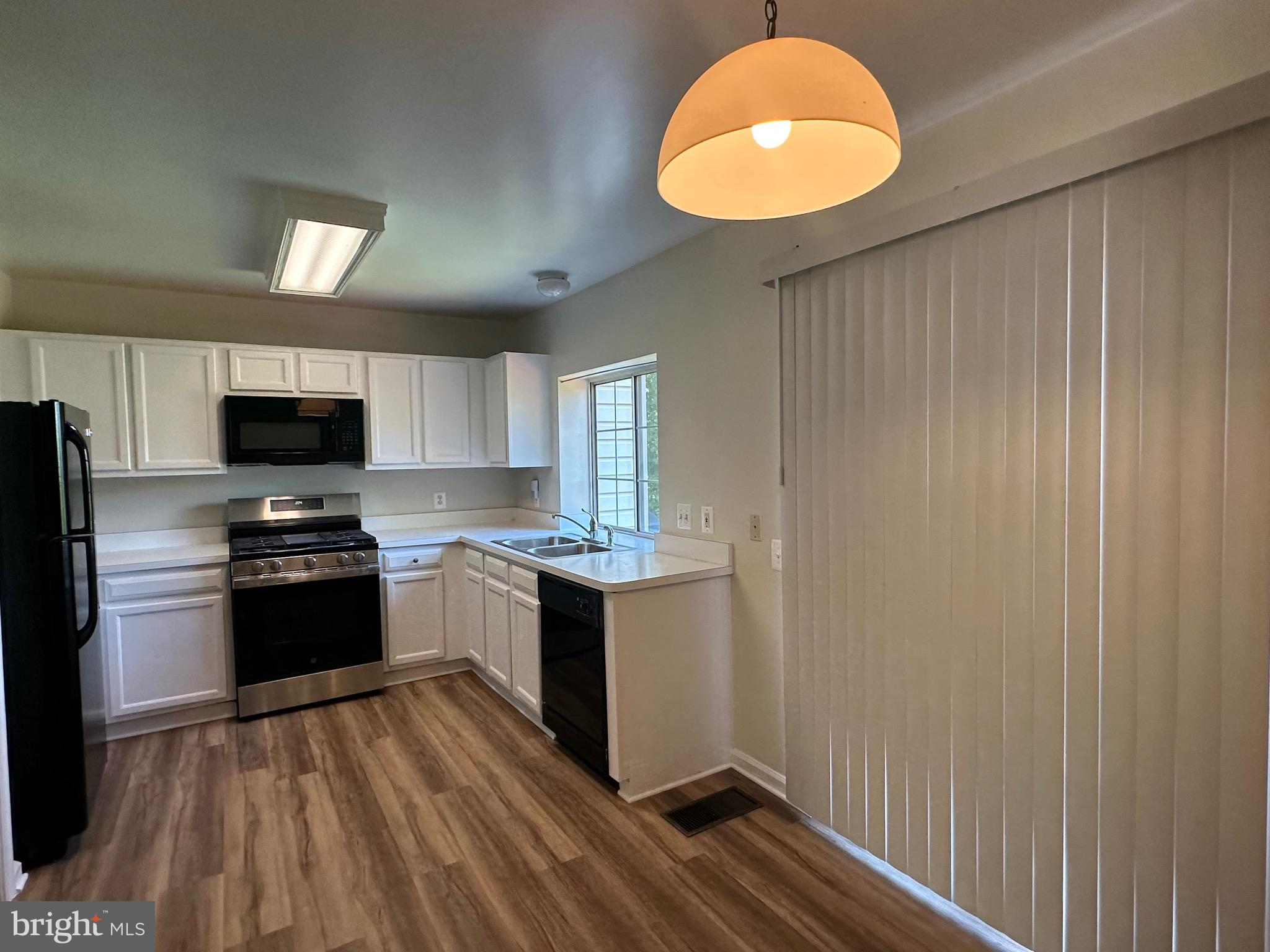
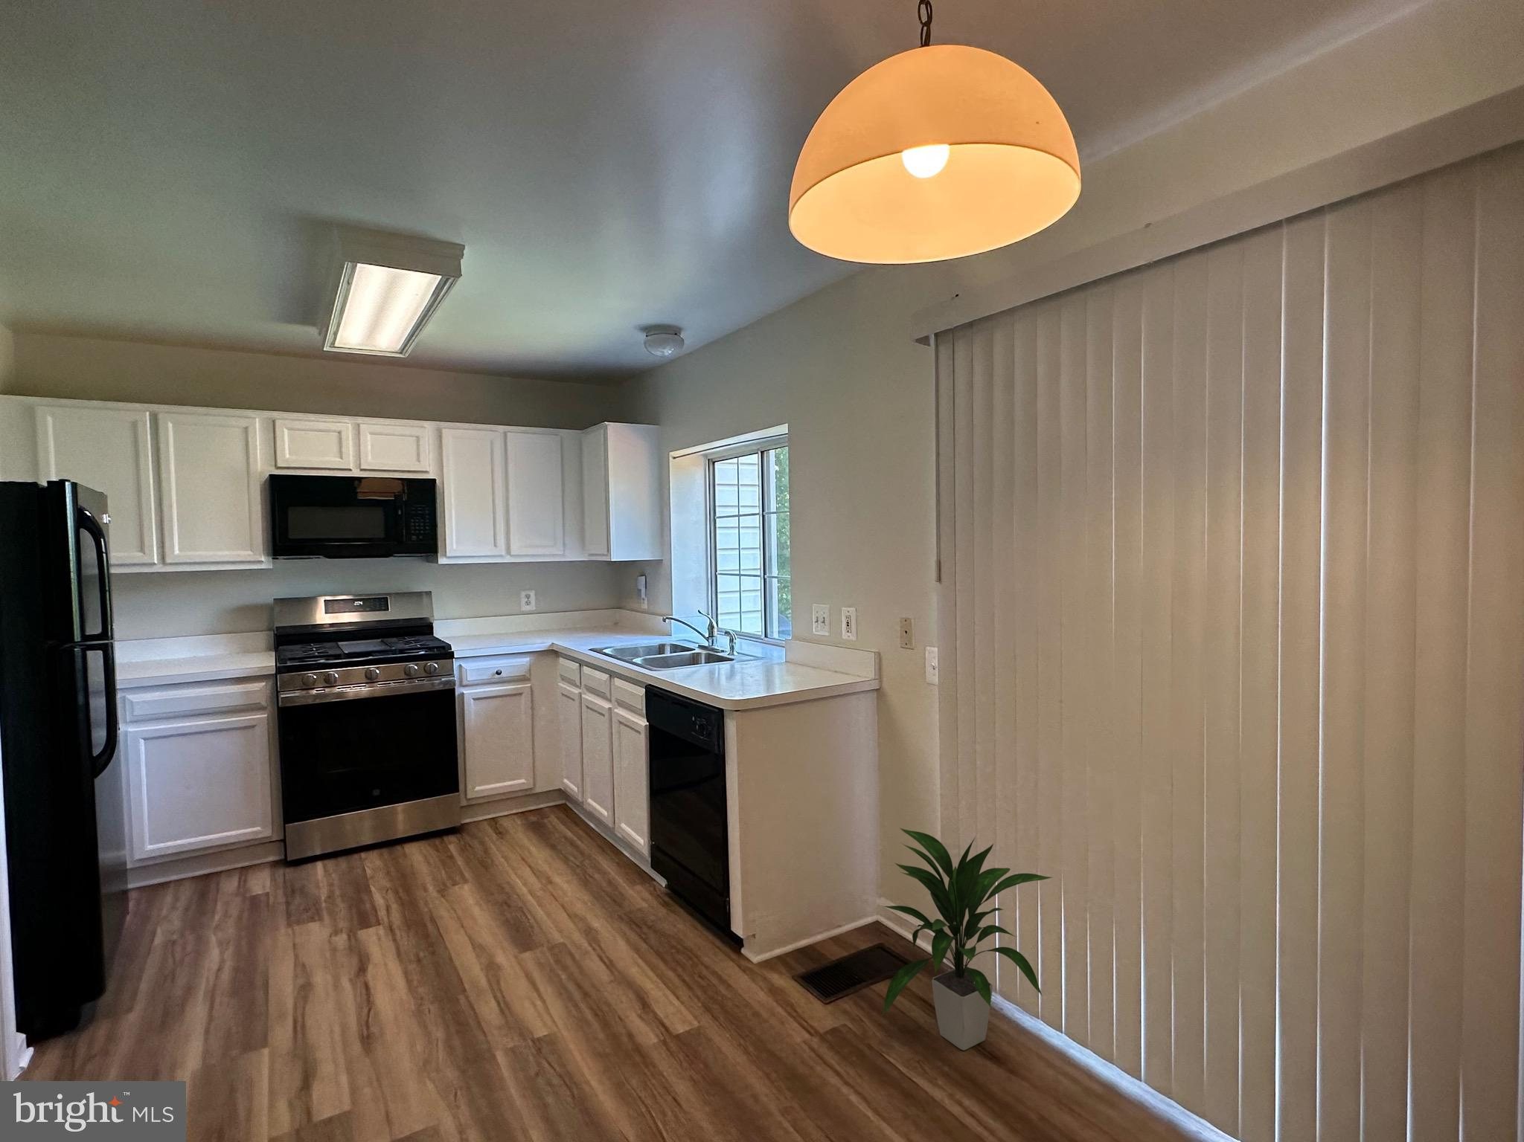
+ indoor plant (953, 932)
